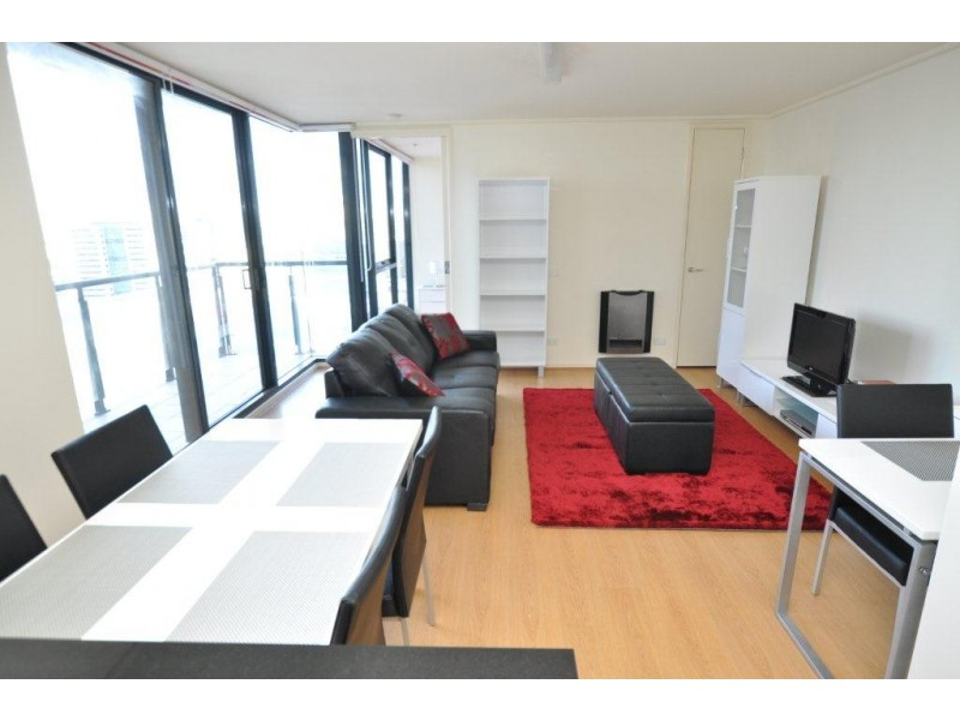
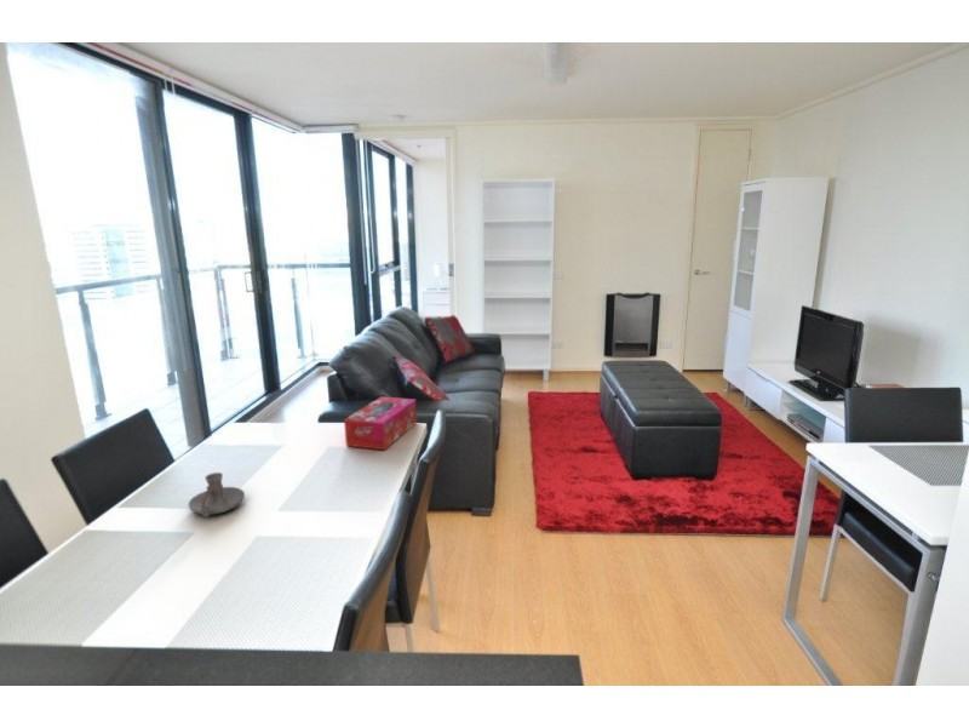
+ candle holder (213, 493)
+ tissue box (382, 420)
